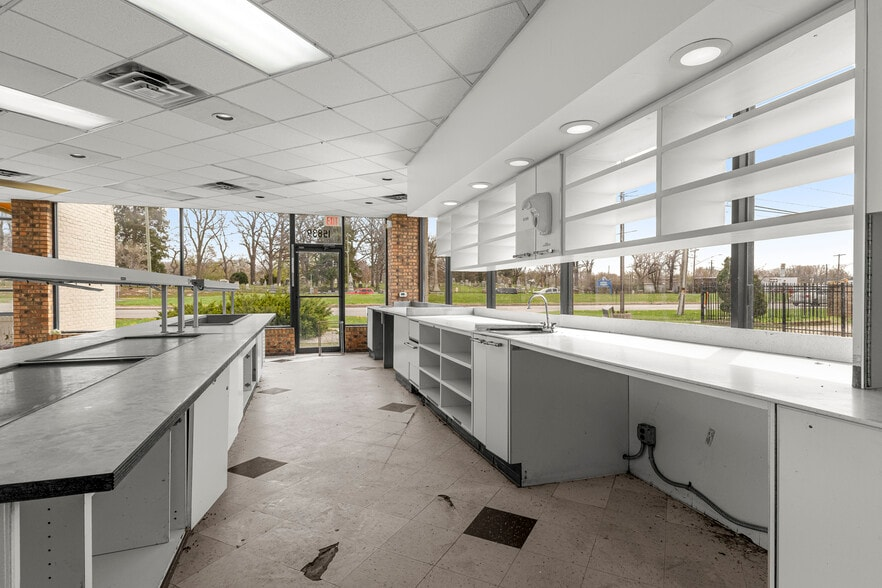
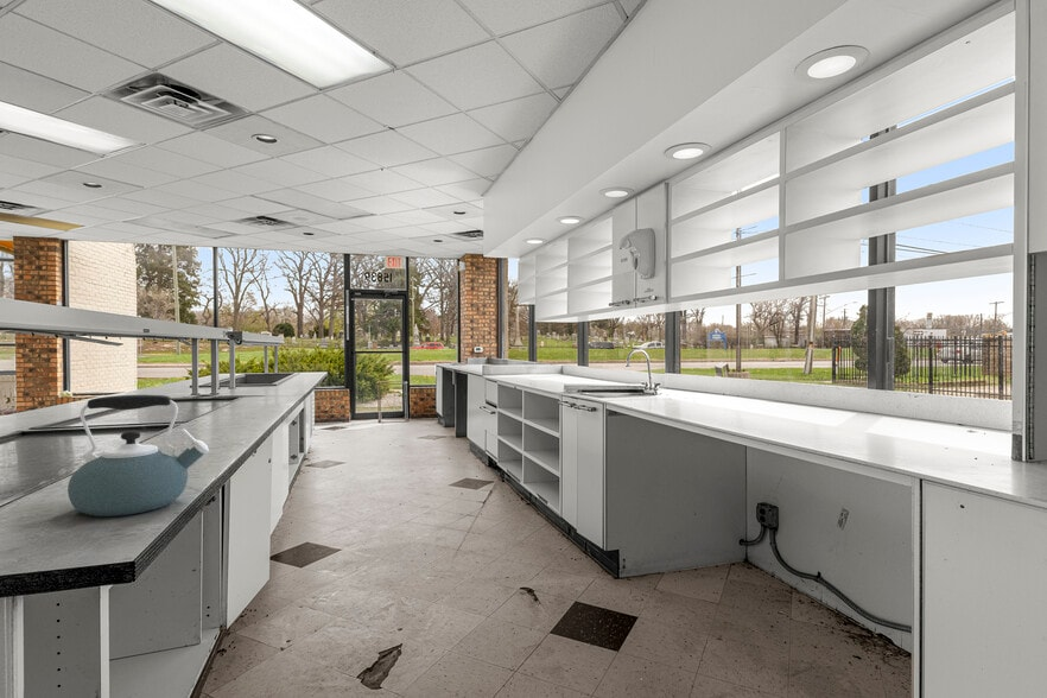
+ kettle (142, 449)
